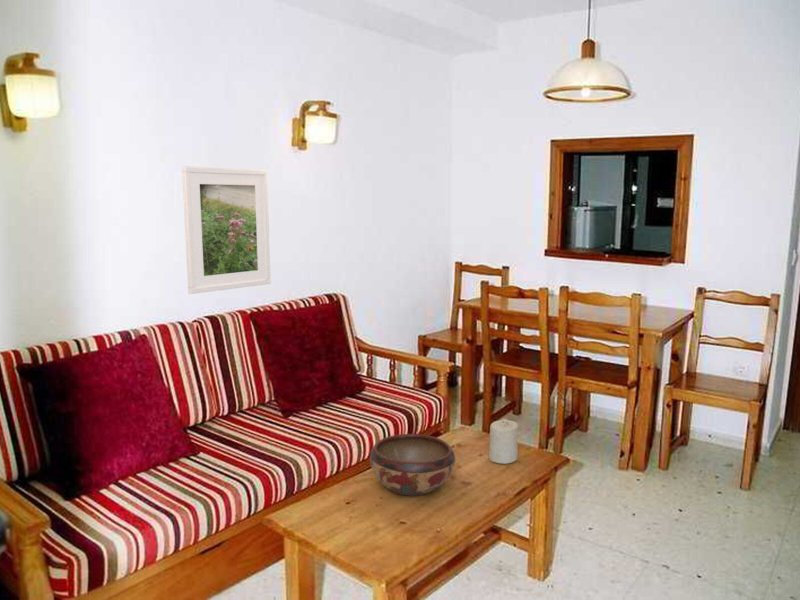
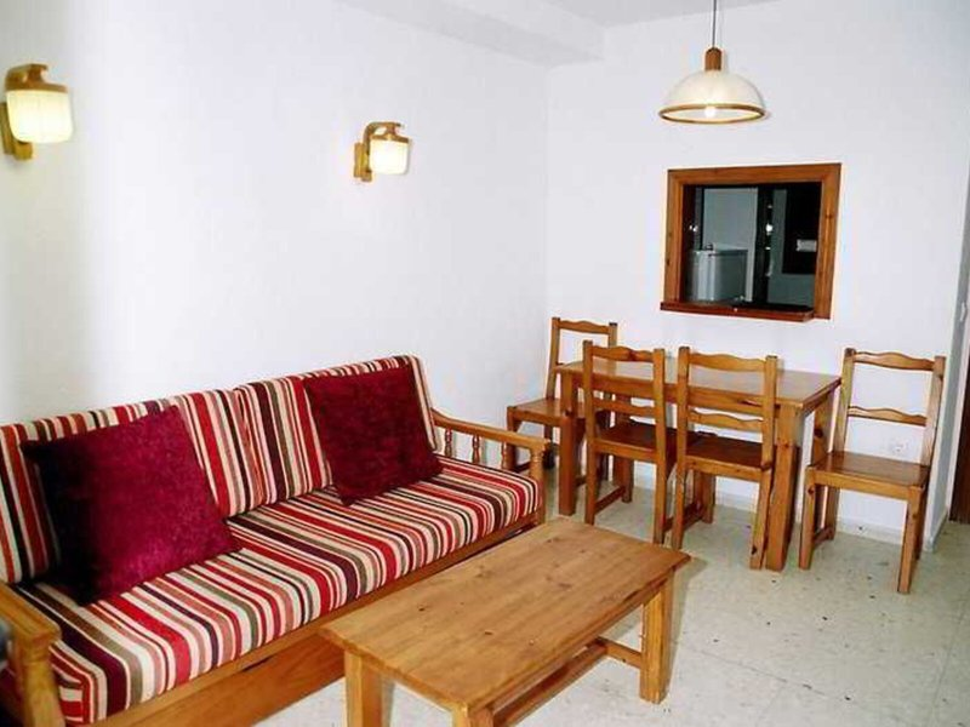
- decorative bowl (412, 466)
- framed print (229, 229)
- candle (503, 437)
